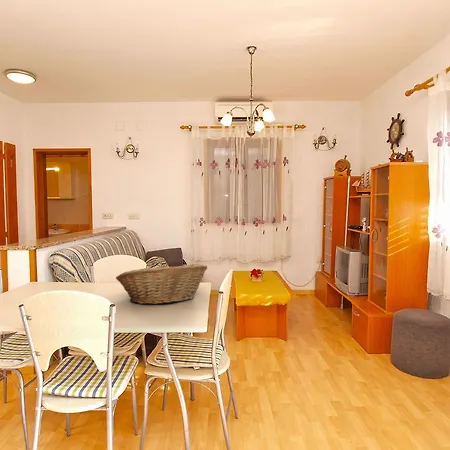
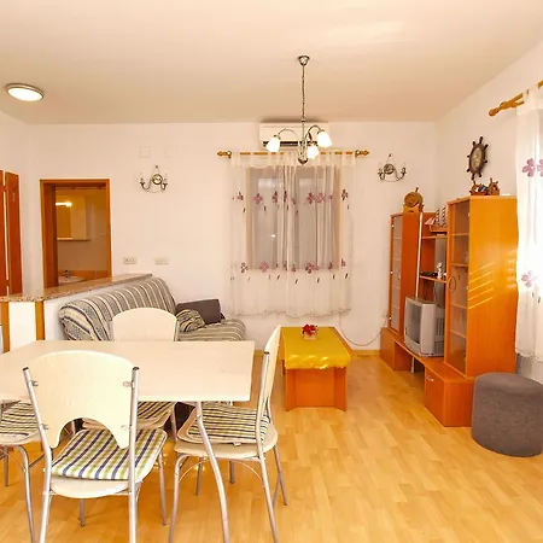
- fruit basket (163, 280)
